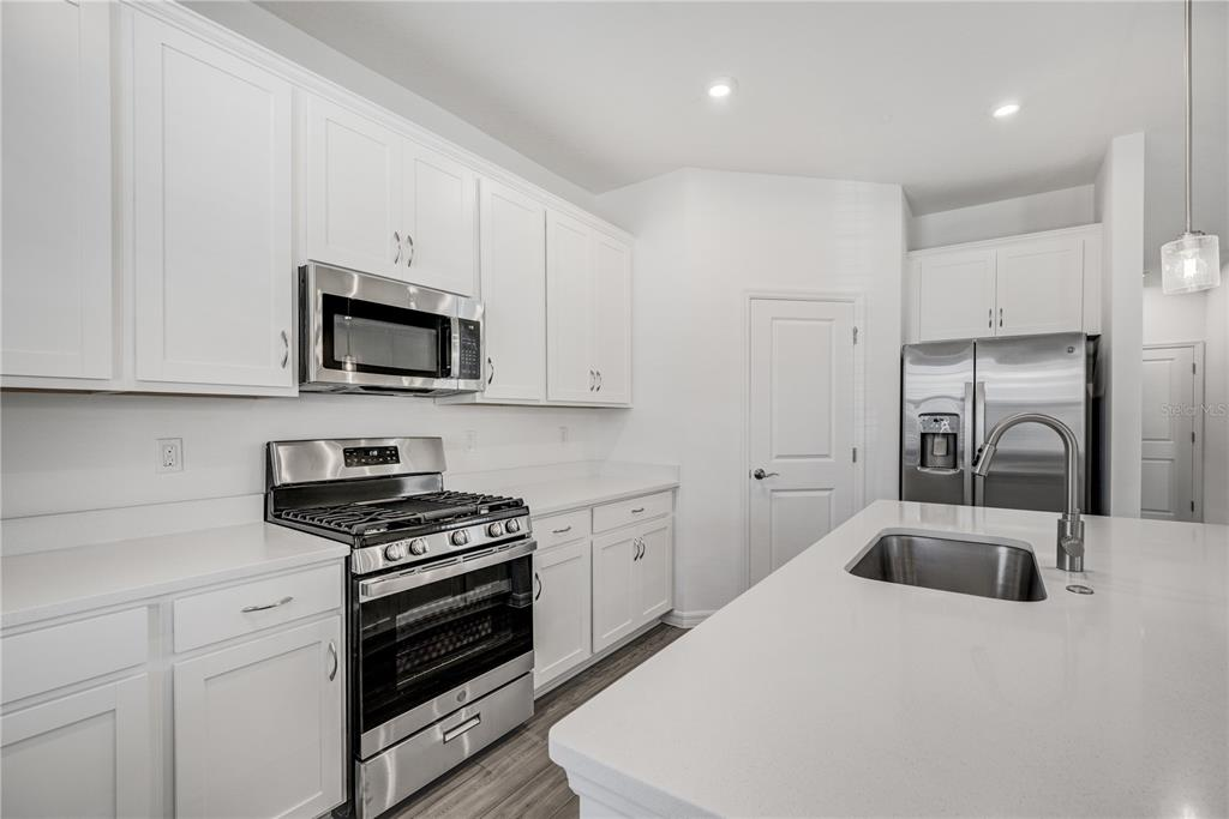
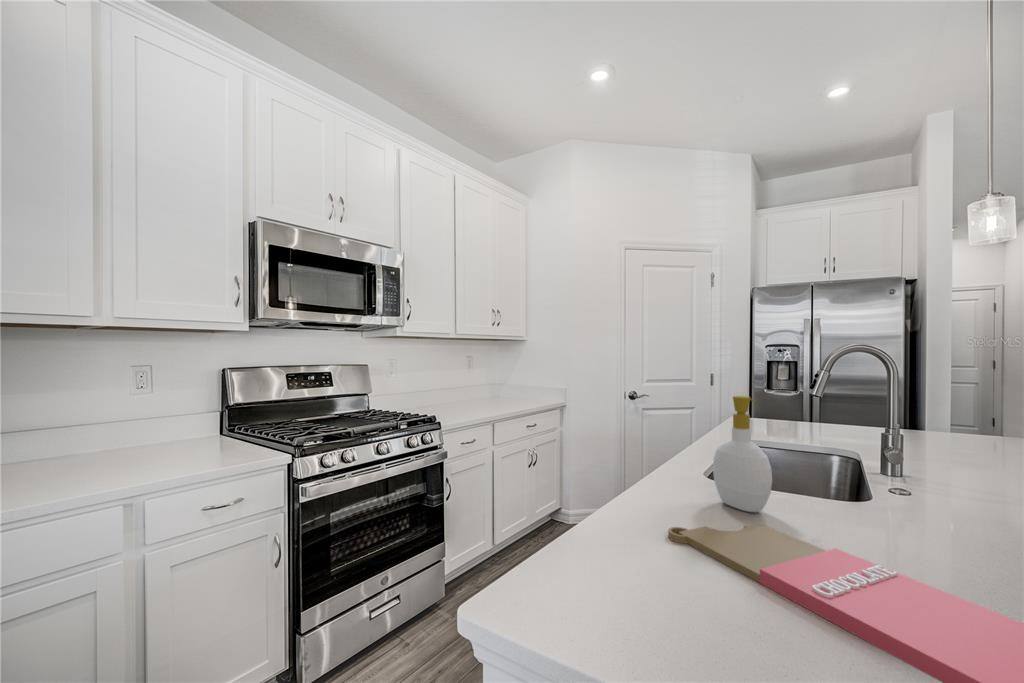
+ cutting board (824, 577)
+ soap bottle (742, 451)
